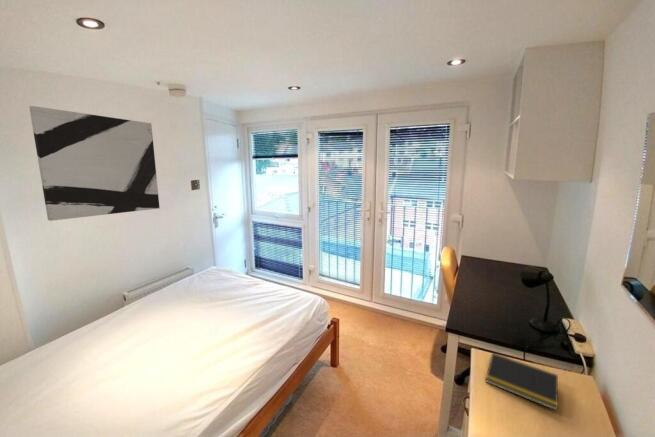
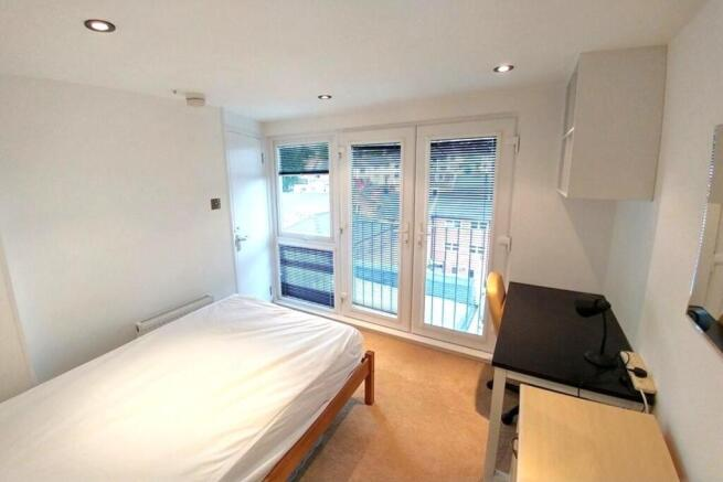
- notepad (521, 378)
- wall art (105, 166)
